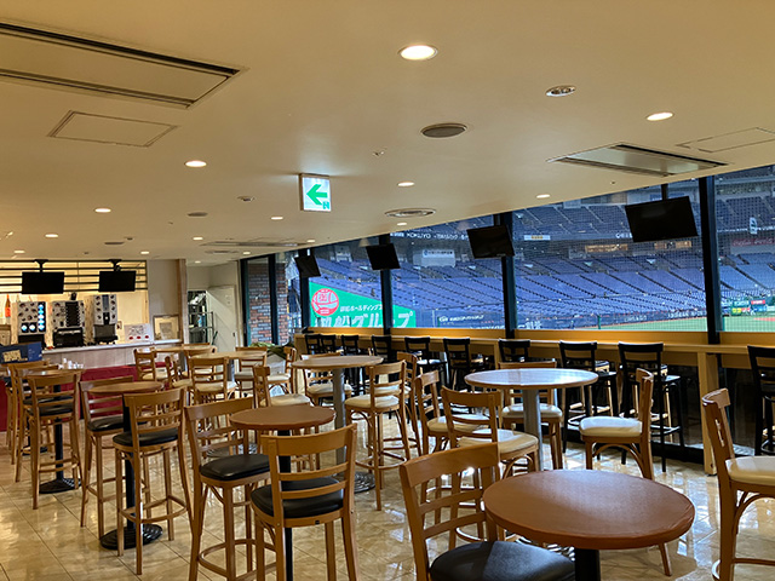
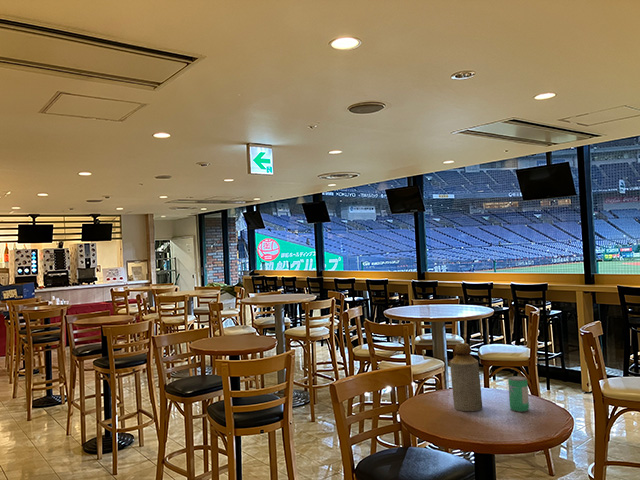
+ bottle (465, 375)
+ beverage can (518, 393)
